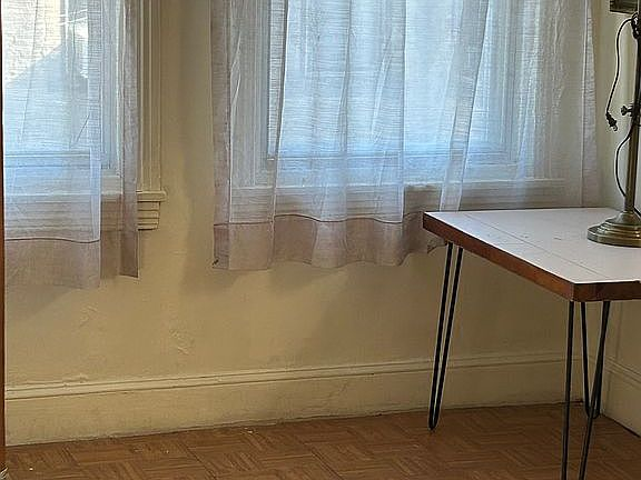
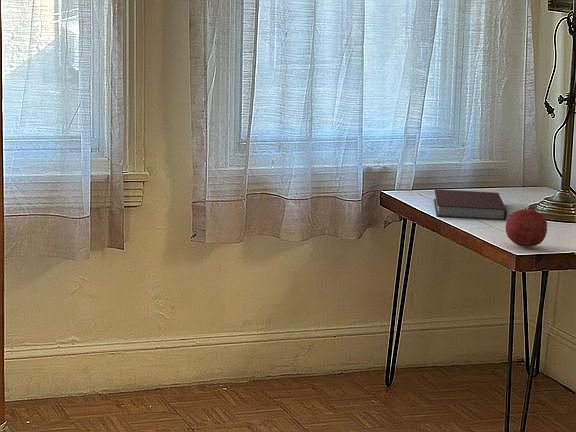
+ notebook (468, 204)
+ fruit (527, 226)
